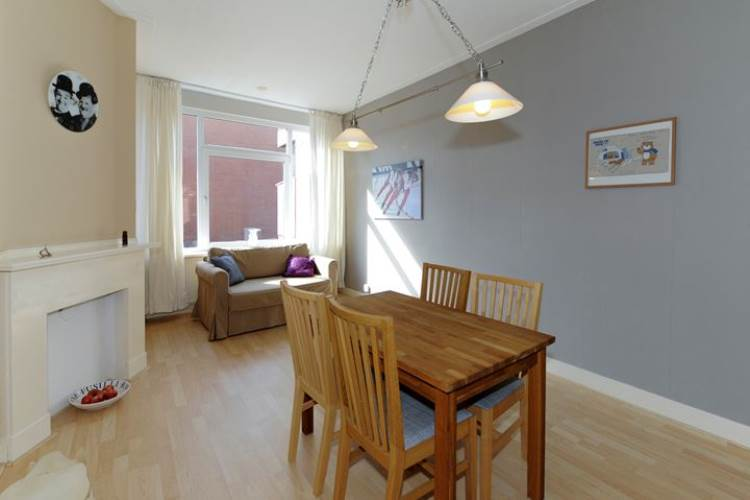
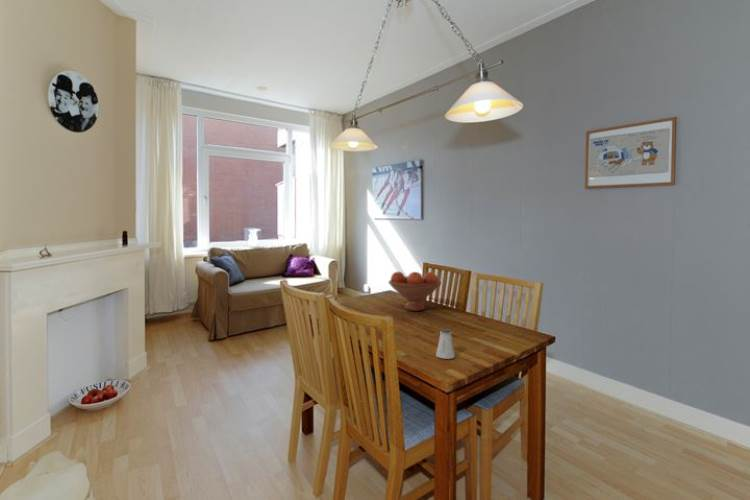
+ saltshaker (445, 342)
+ fruit bowl (414, 289)
